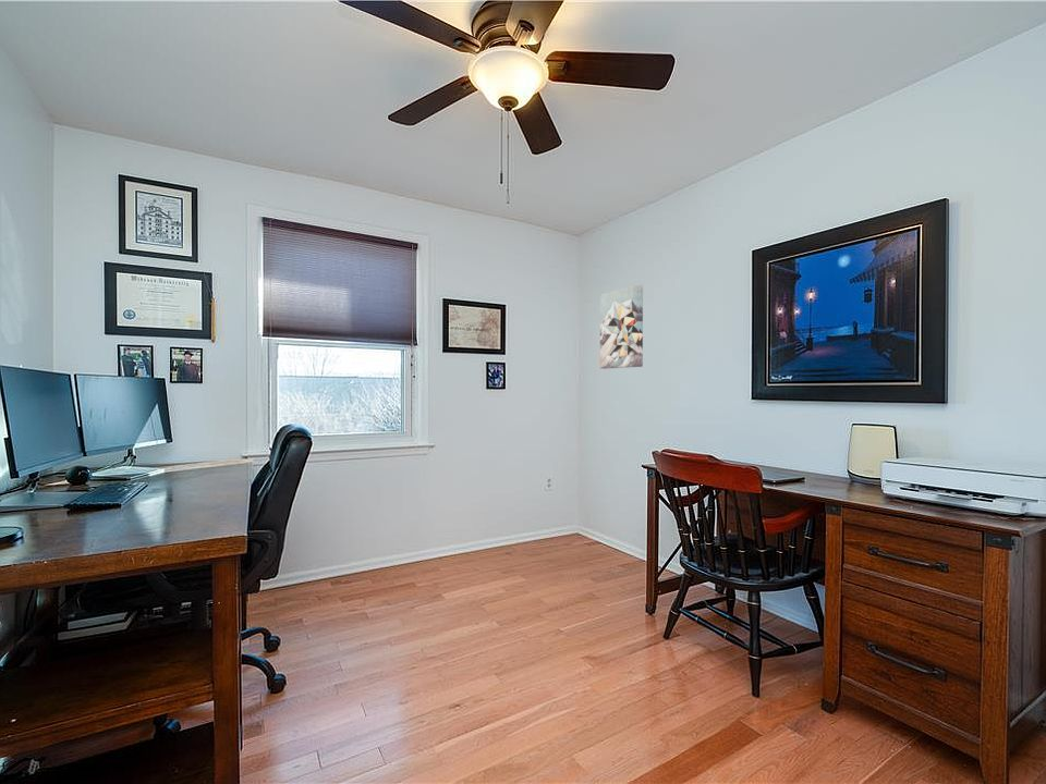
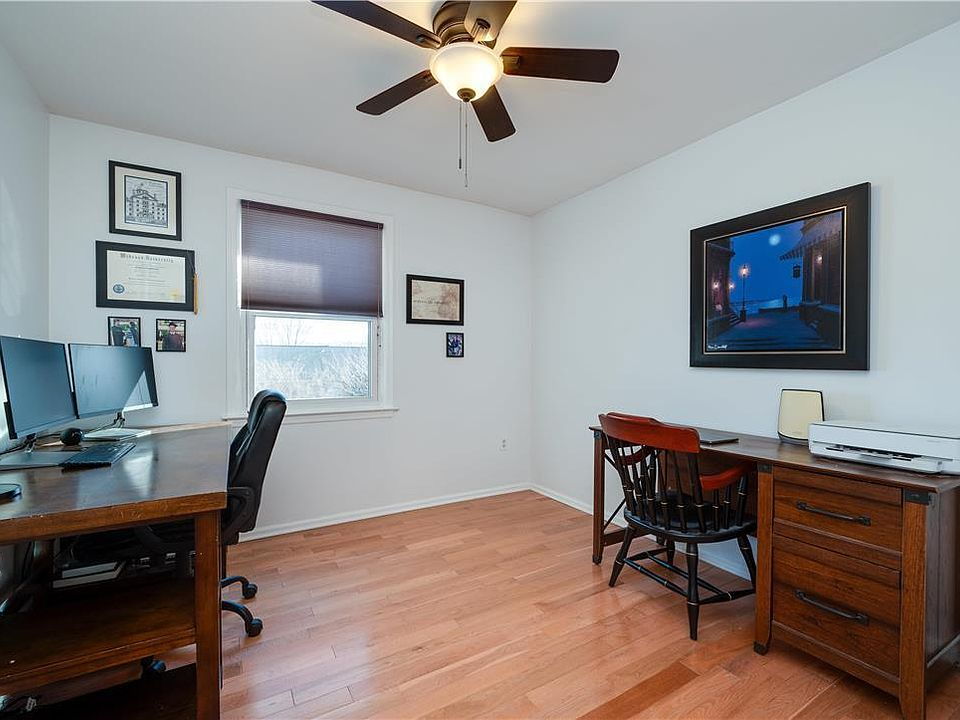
- wall art (620, 329)
